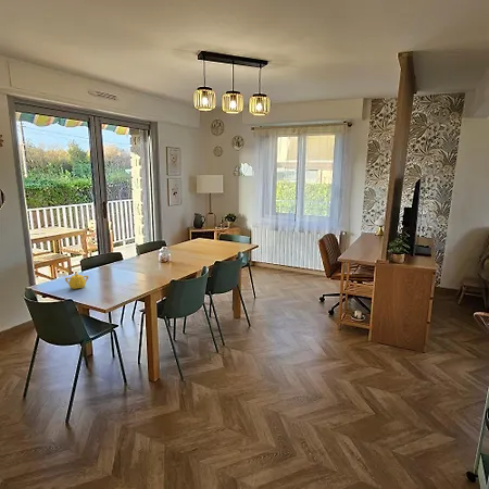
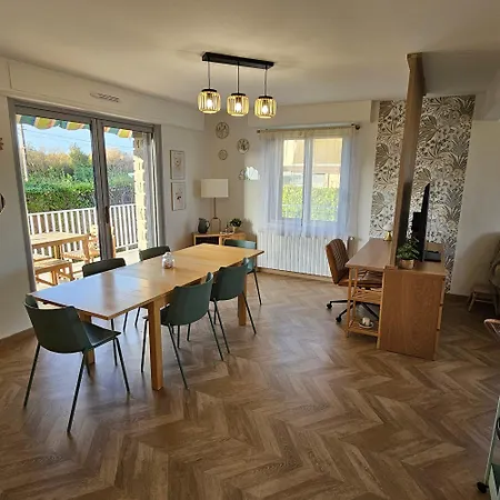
- teapot (77, 280)
